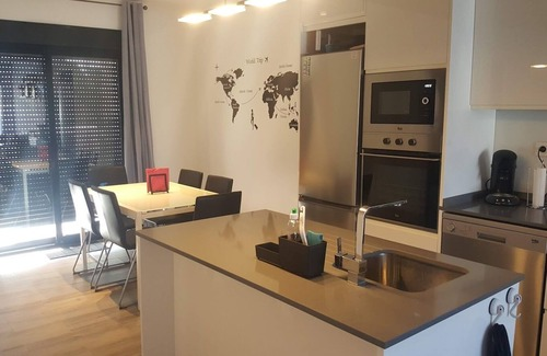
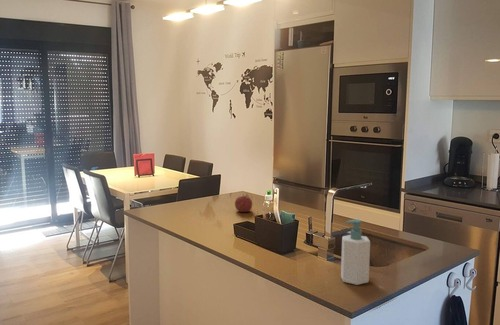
+ fruit (243, 202)
+ soap bottle (355, 250)
